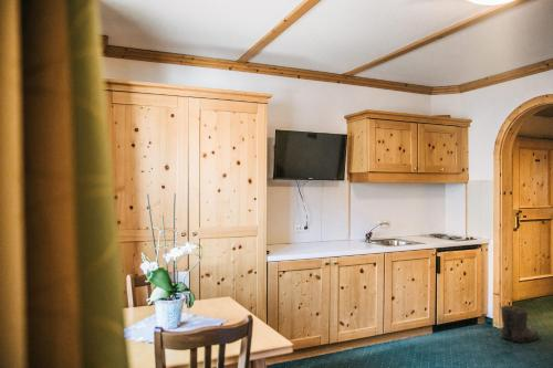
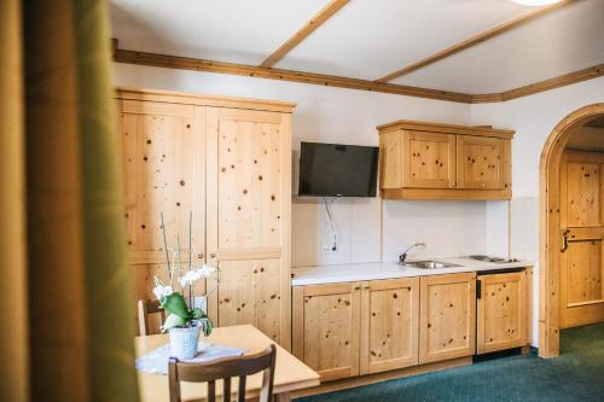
- boots (519, 322)
